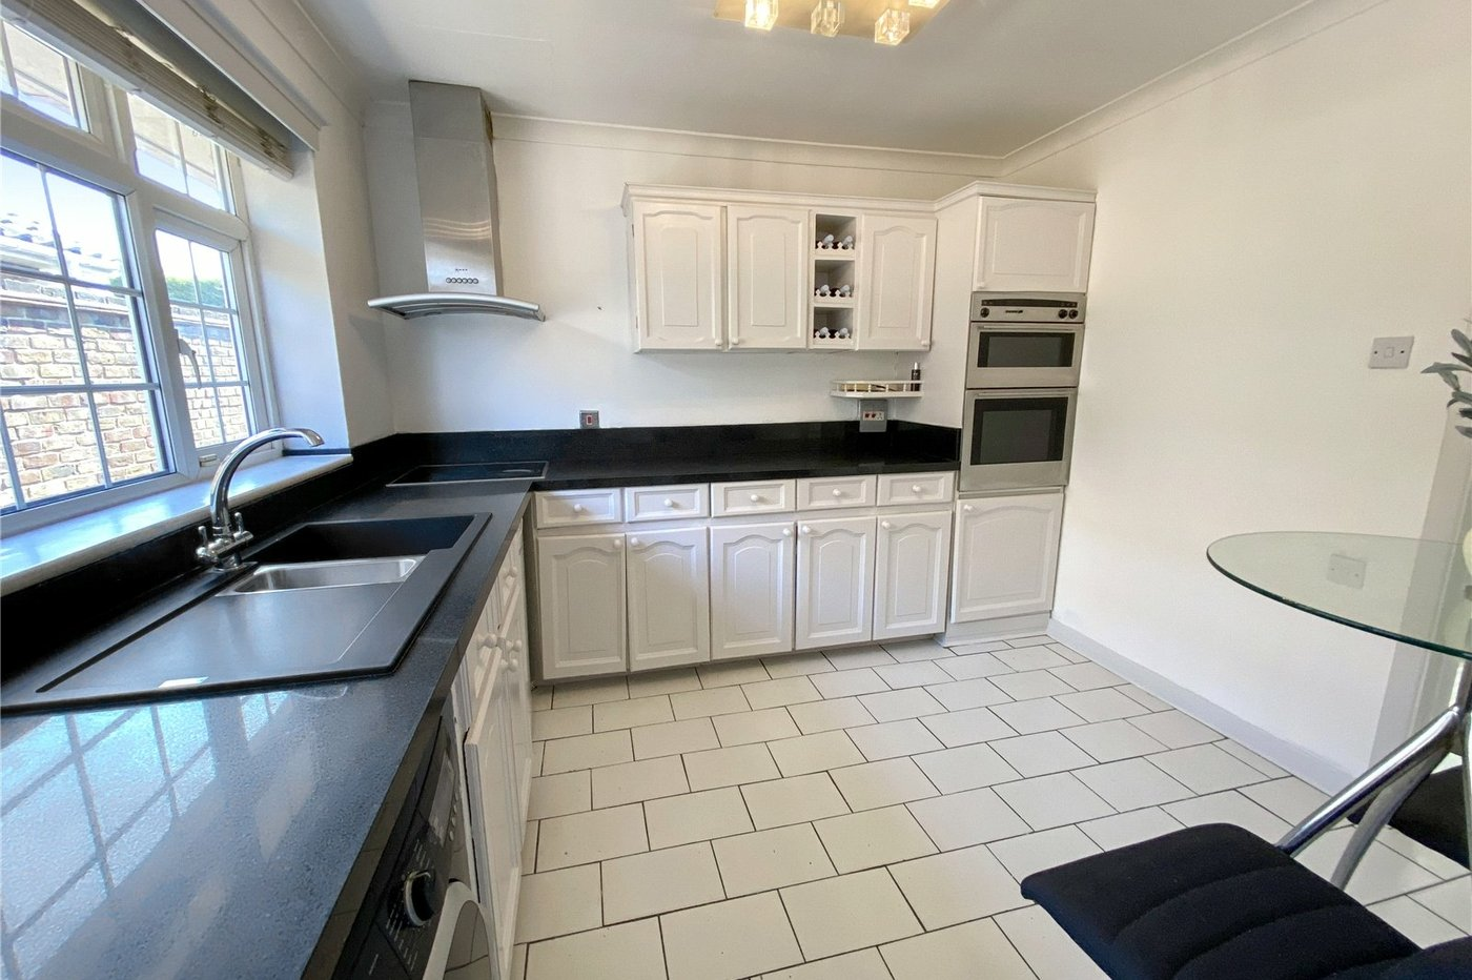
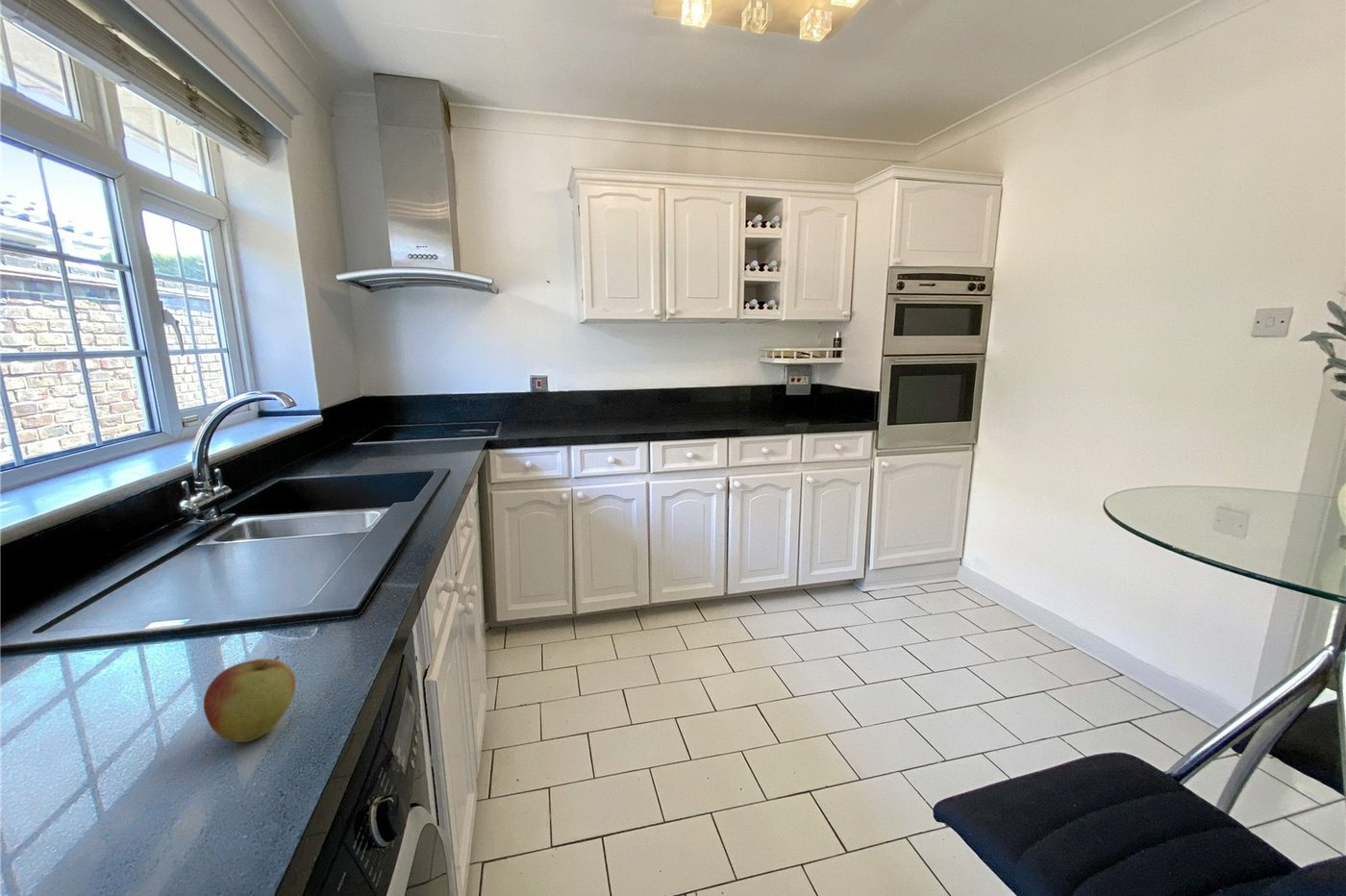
+ apple (252, 696)
